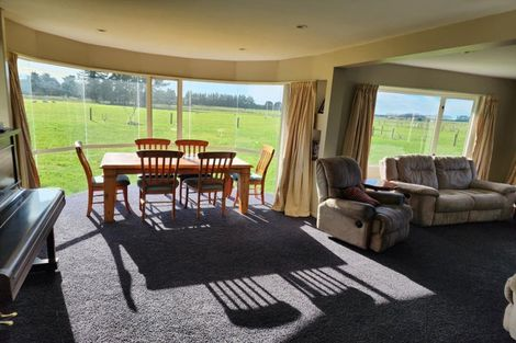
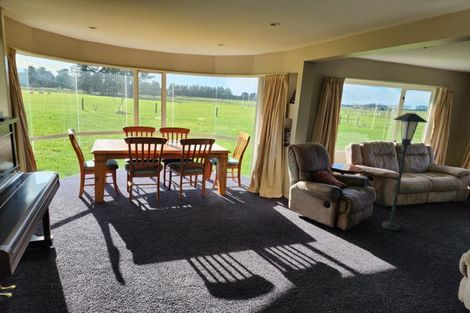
+ floor lamp (400, 172)
